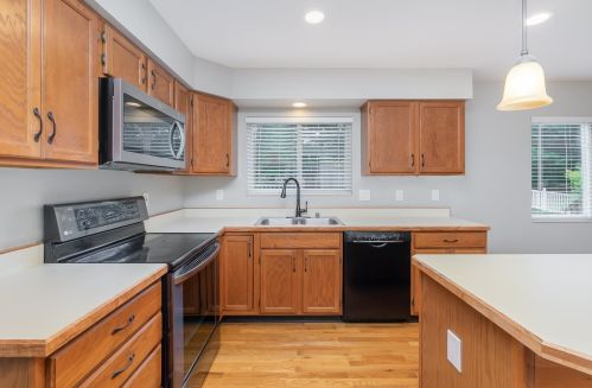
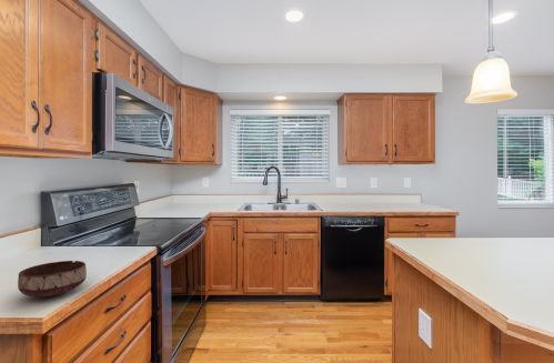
+ bowl (53, 280)
